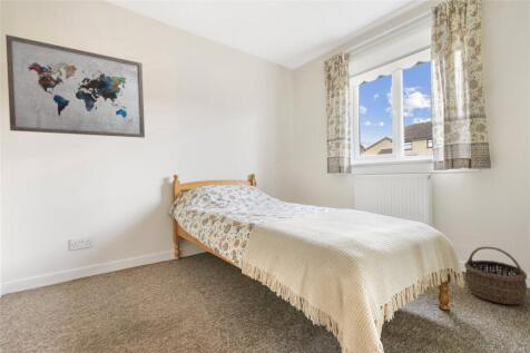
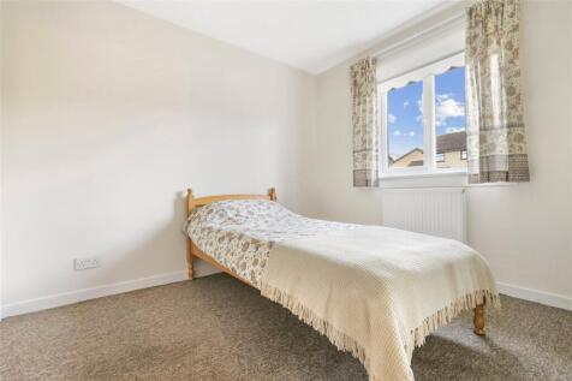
- wicker basket (493, 272)
- wall art (84, 92)
